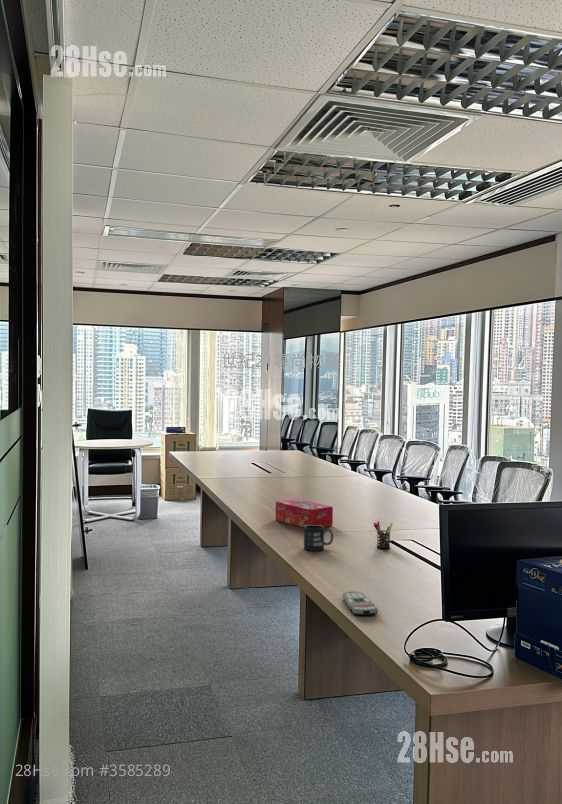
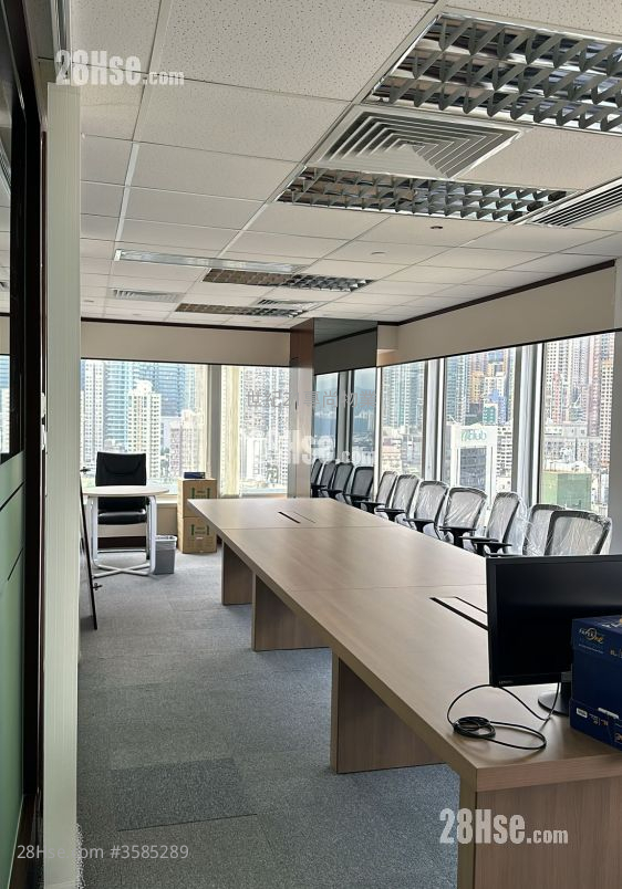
- remote control (358, 603)
- mug (318, 537)
- pen holder (383, 534)
- tissue box (303, 513)
